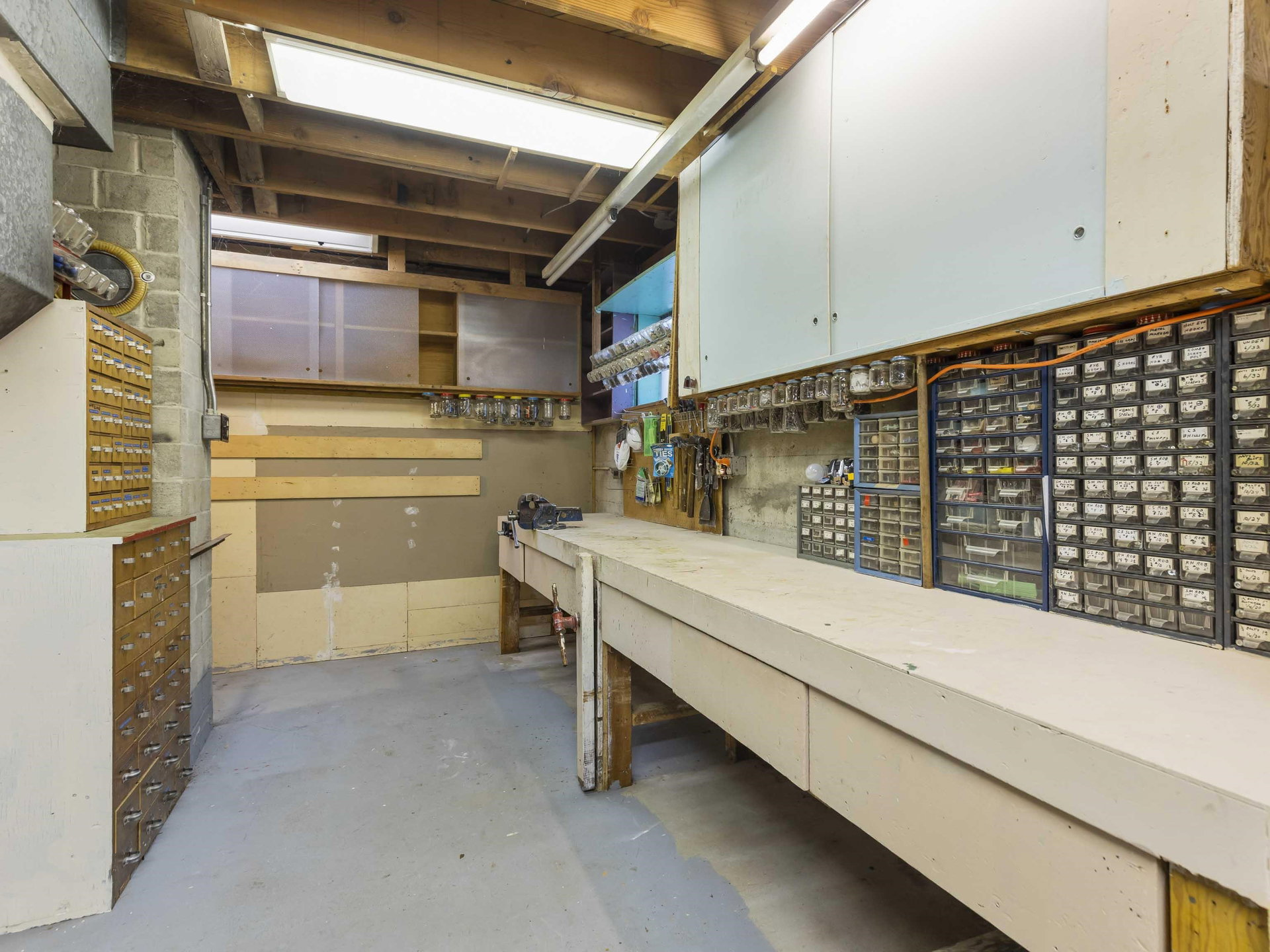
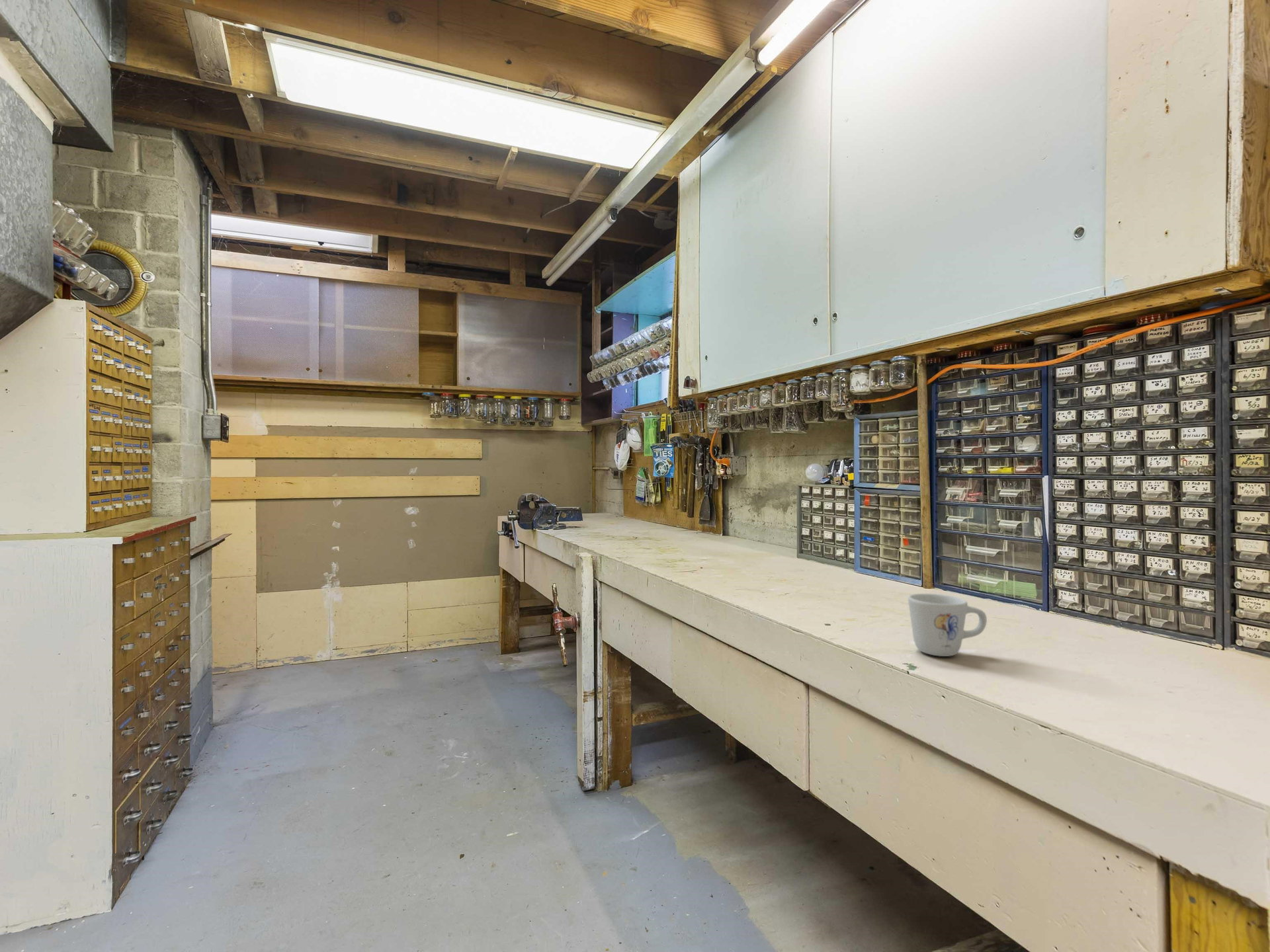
+ mug (947, 625)
